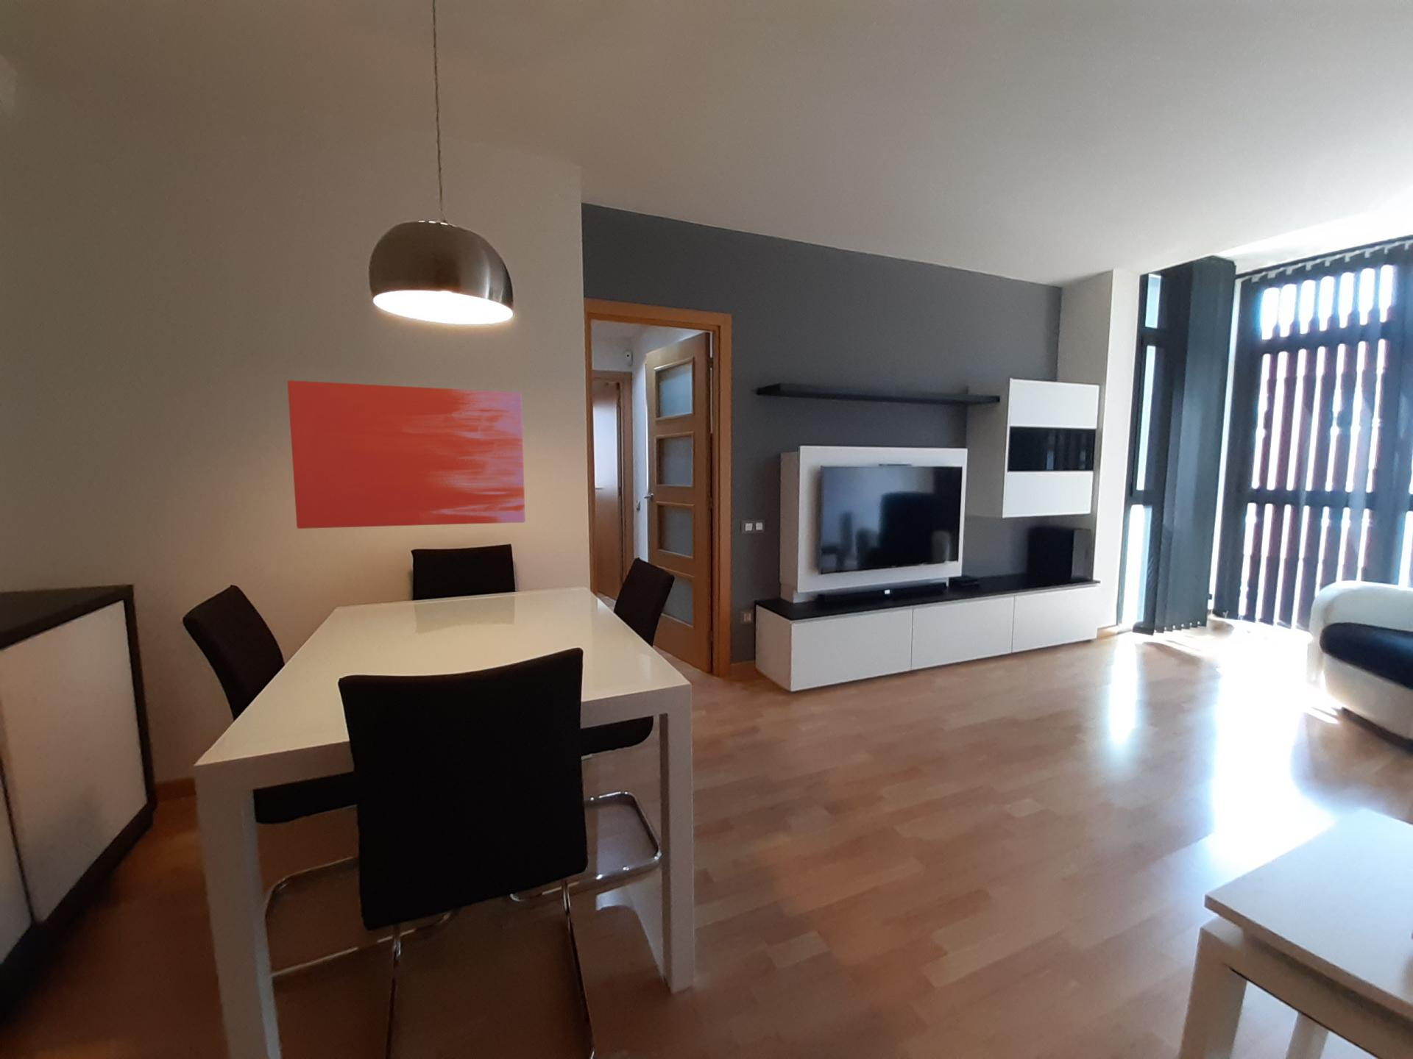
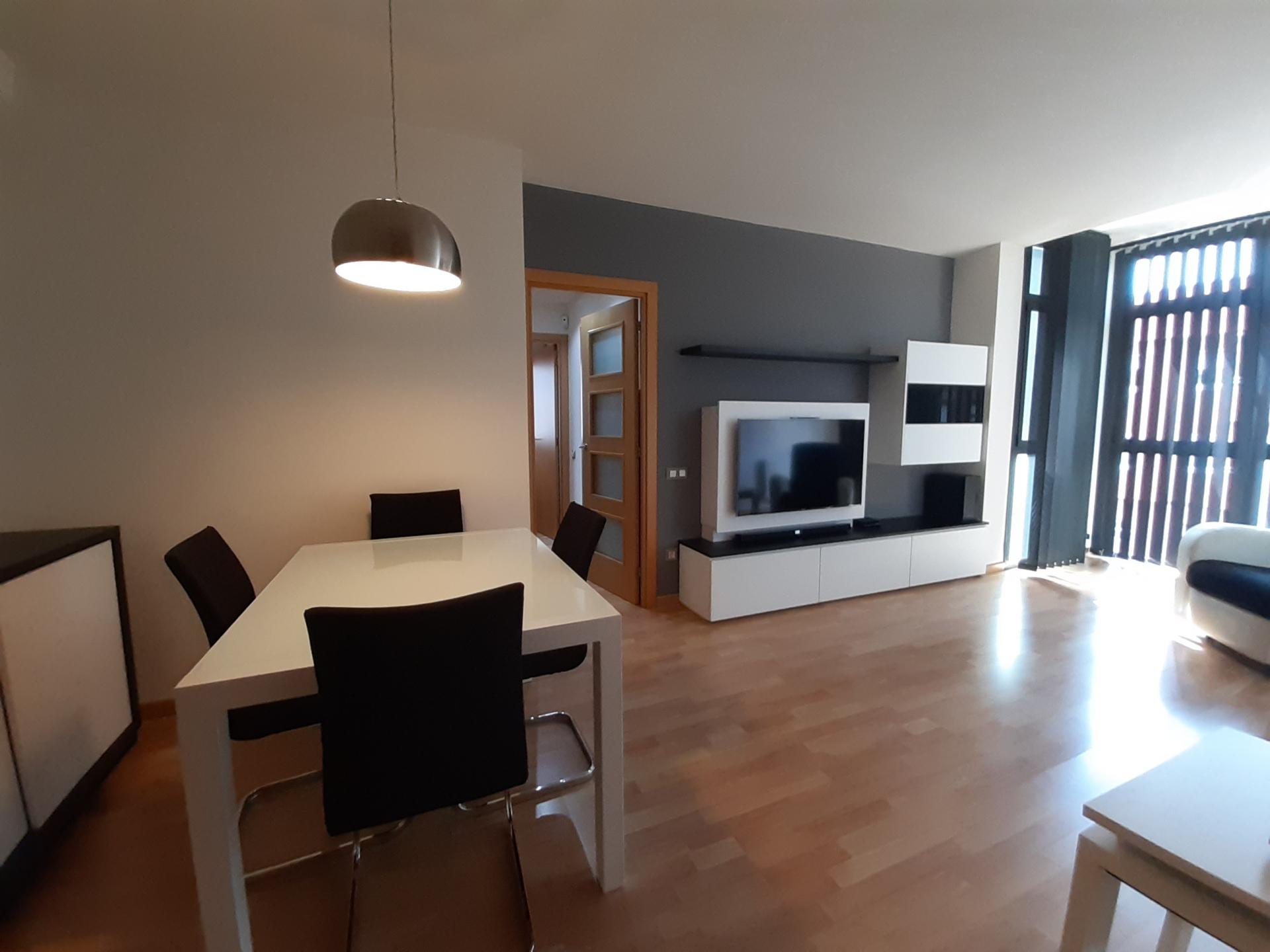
- wall art (416, 457)
